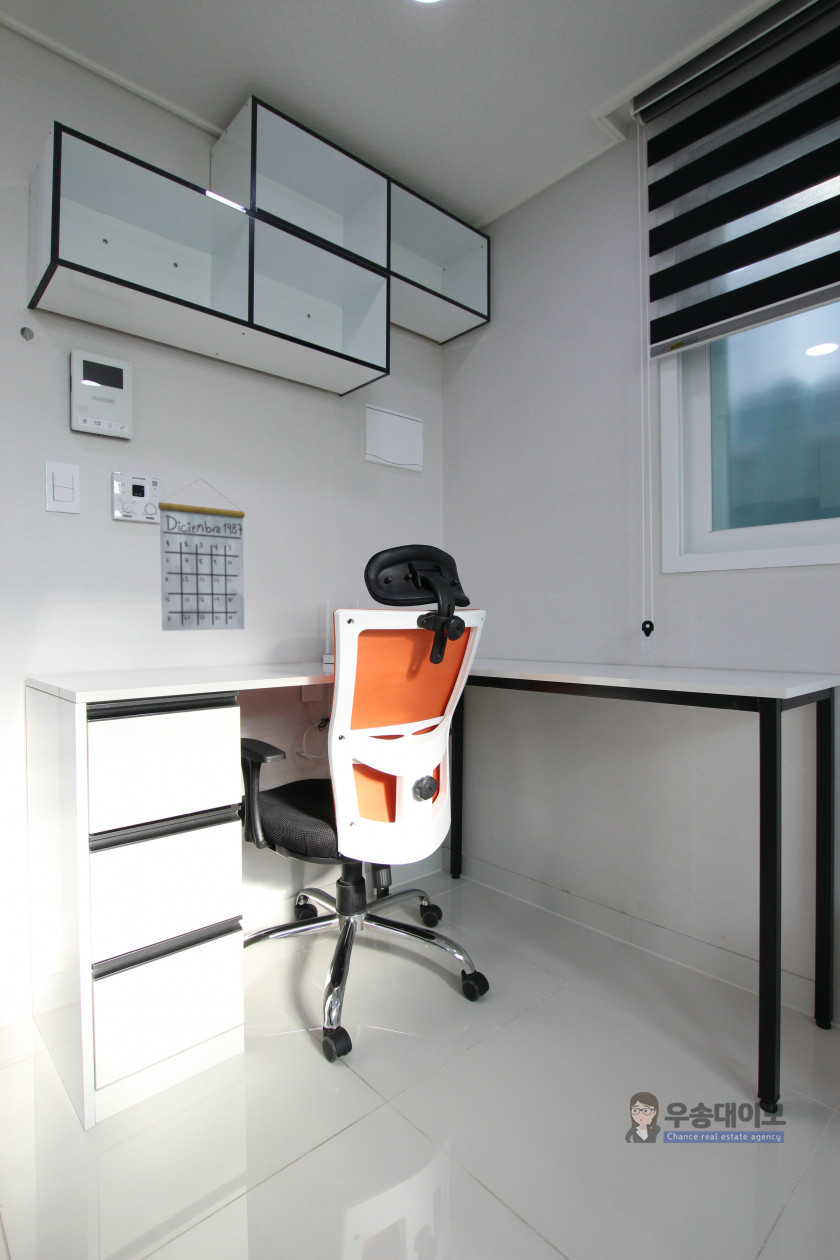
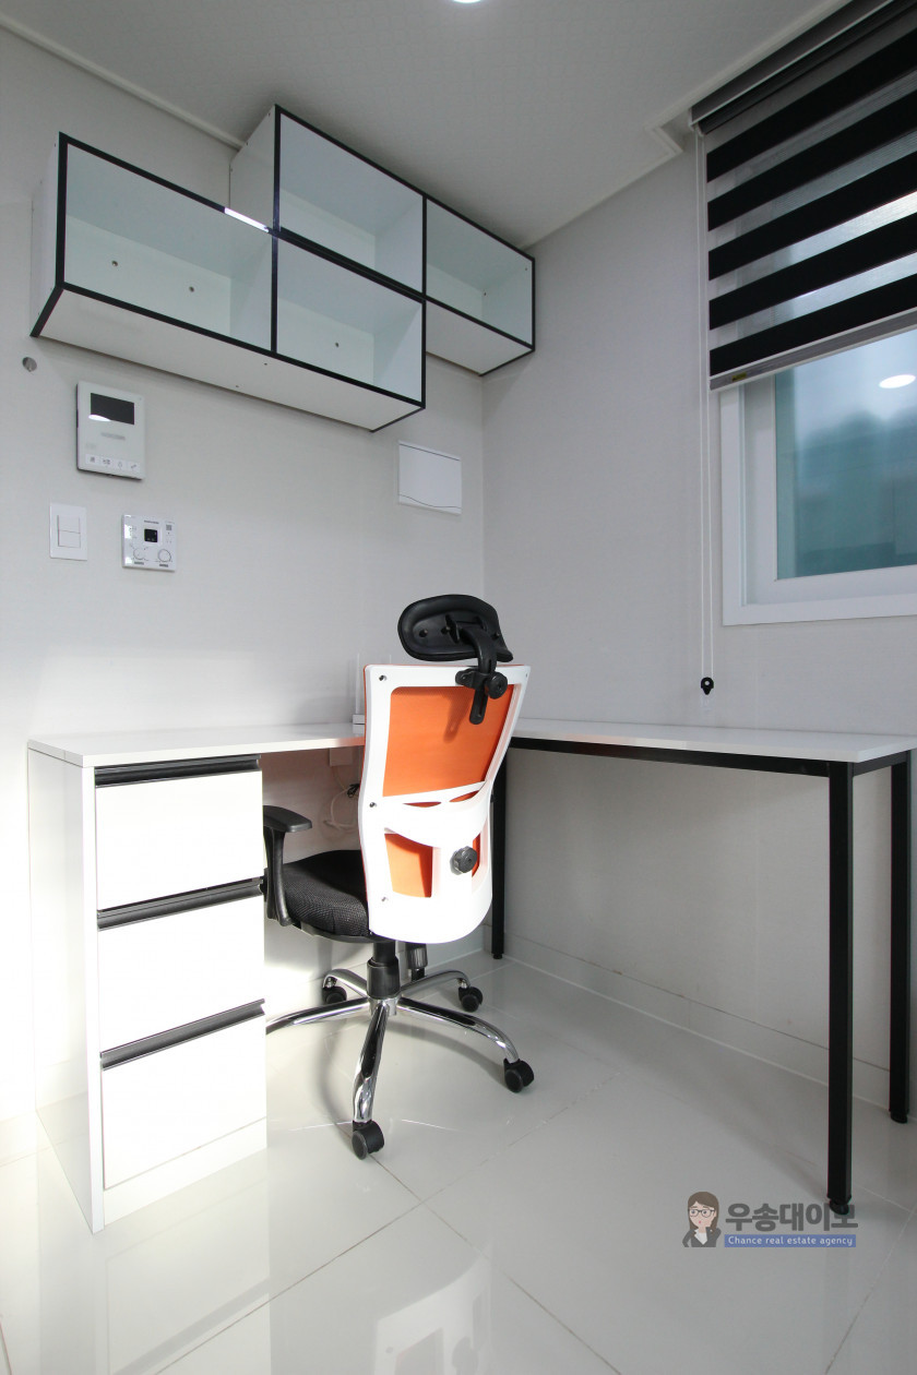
- calendar (203, 554)
